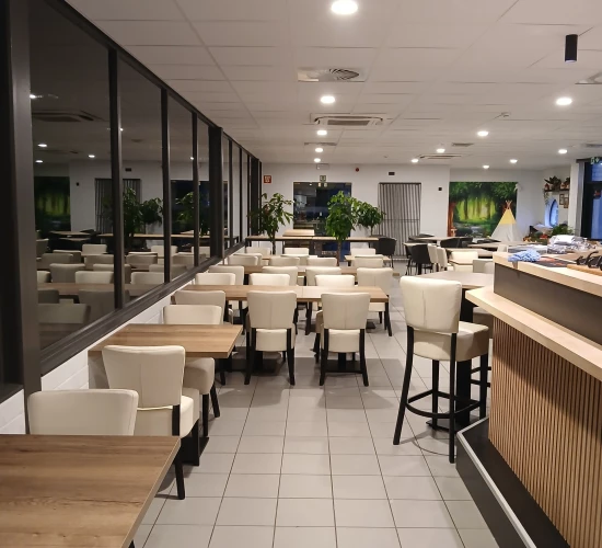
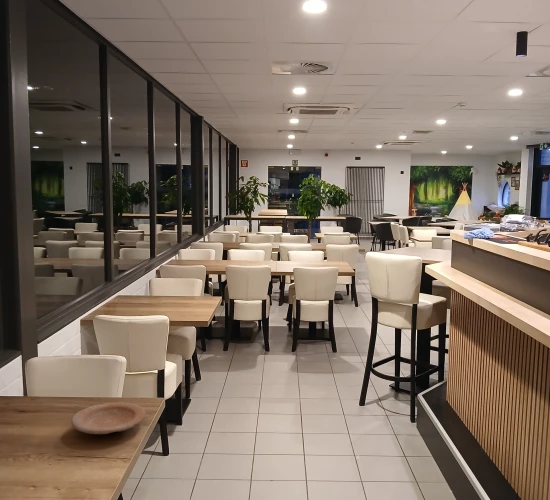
+ plate (109, 421)
